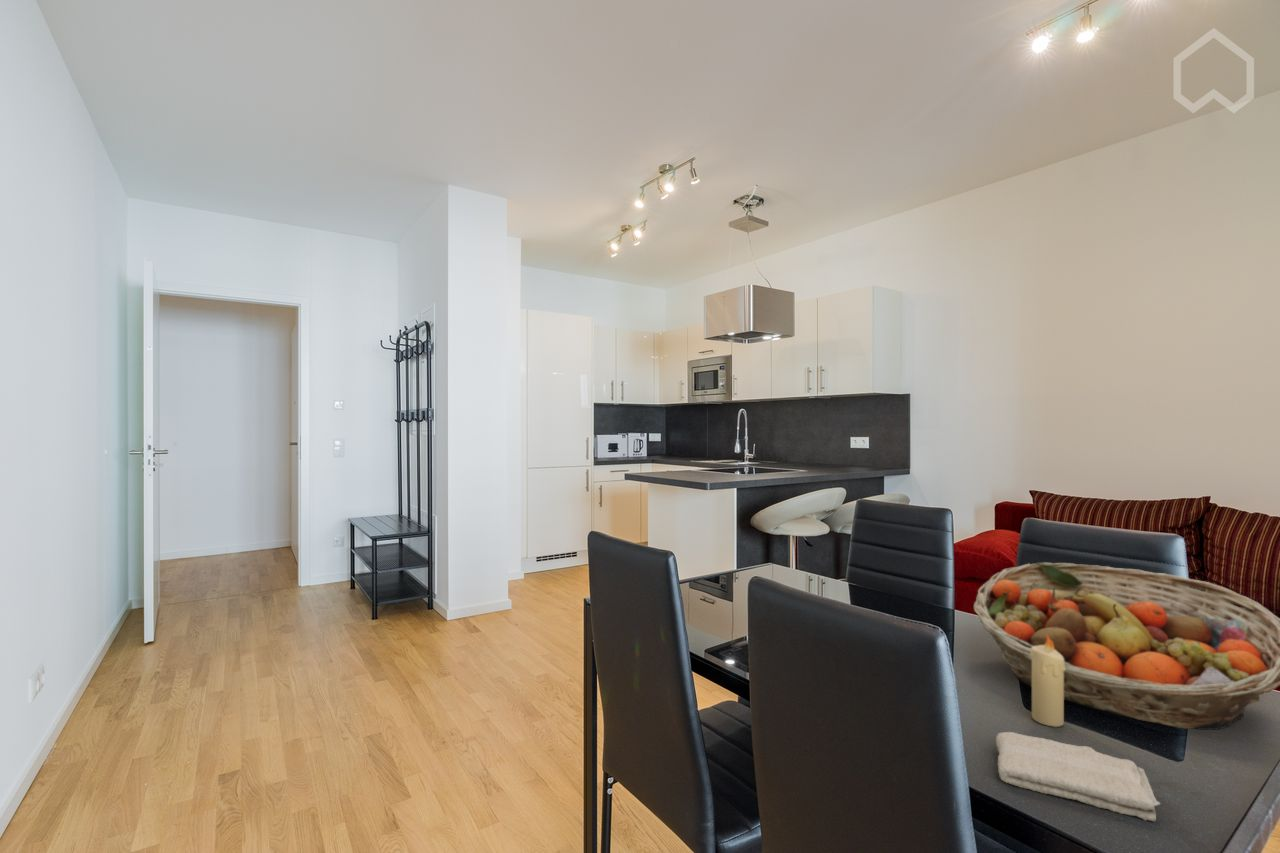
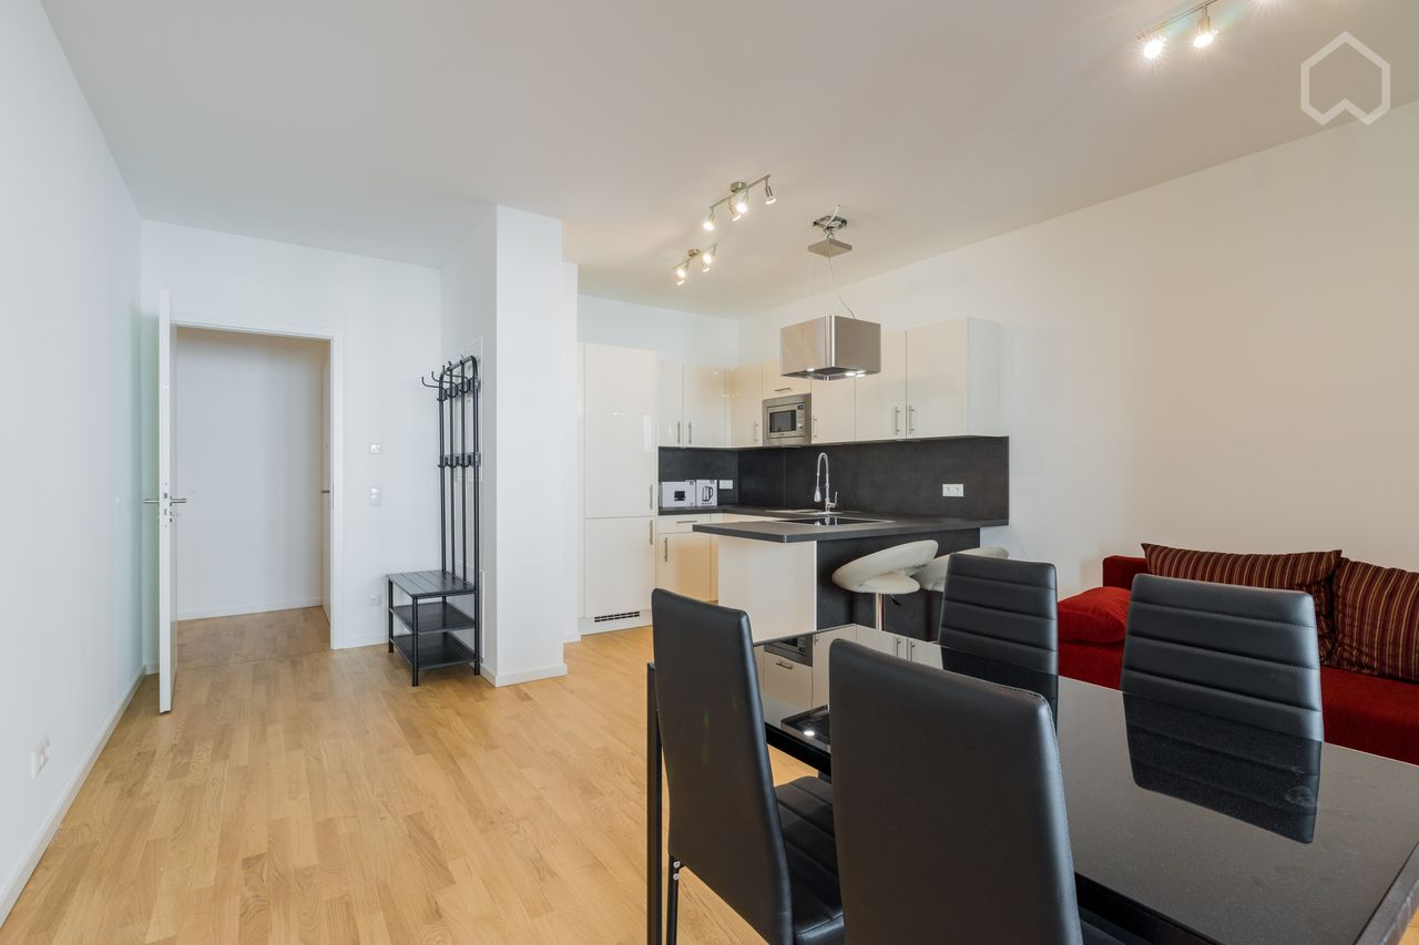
- candle (1047, 677)
- washcloth (1070, 771)
- fruit basket (1115, 635)
